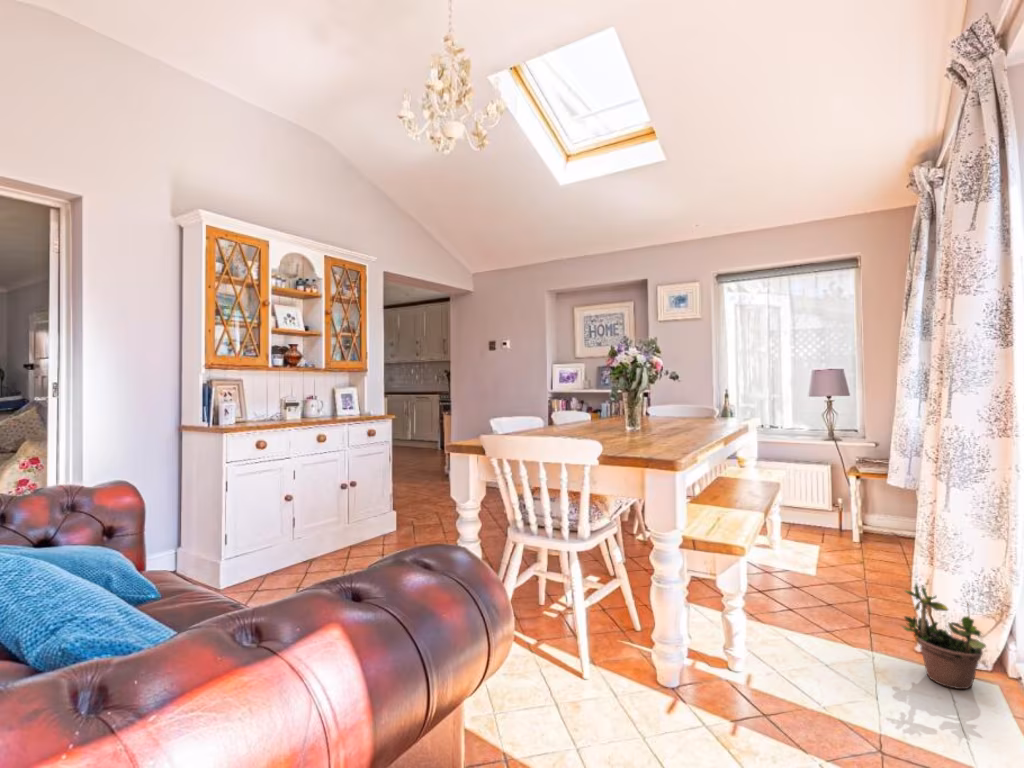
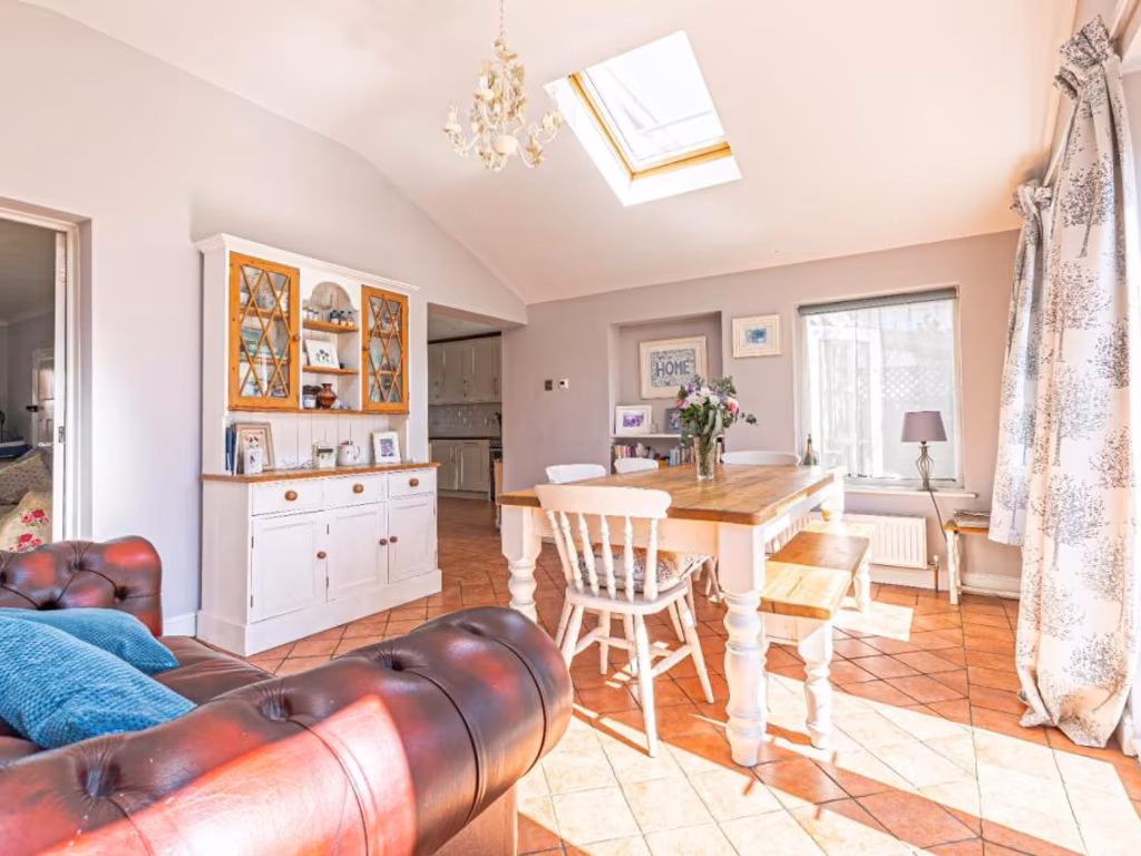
- potted plant (945, 630)
